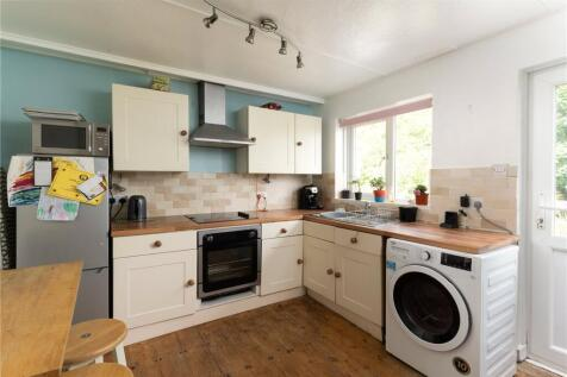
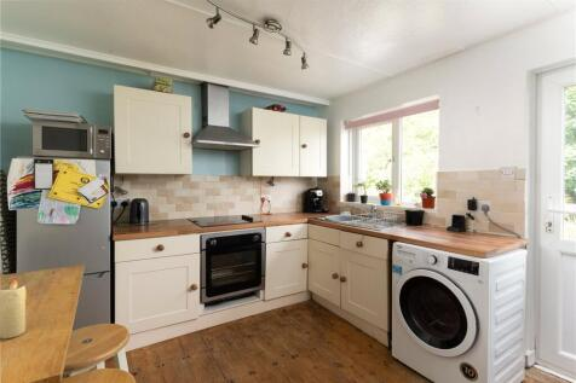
+ candle (12, 306)
